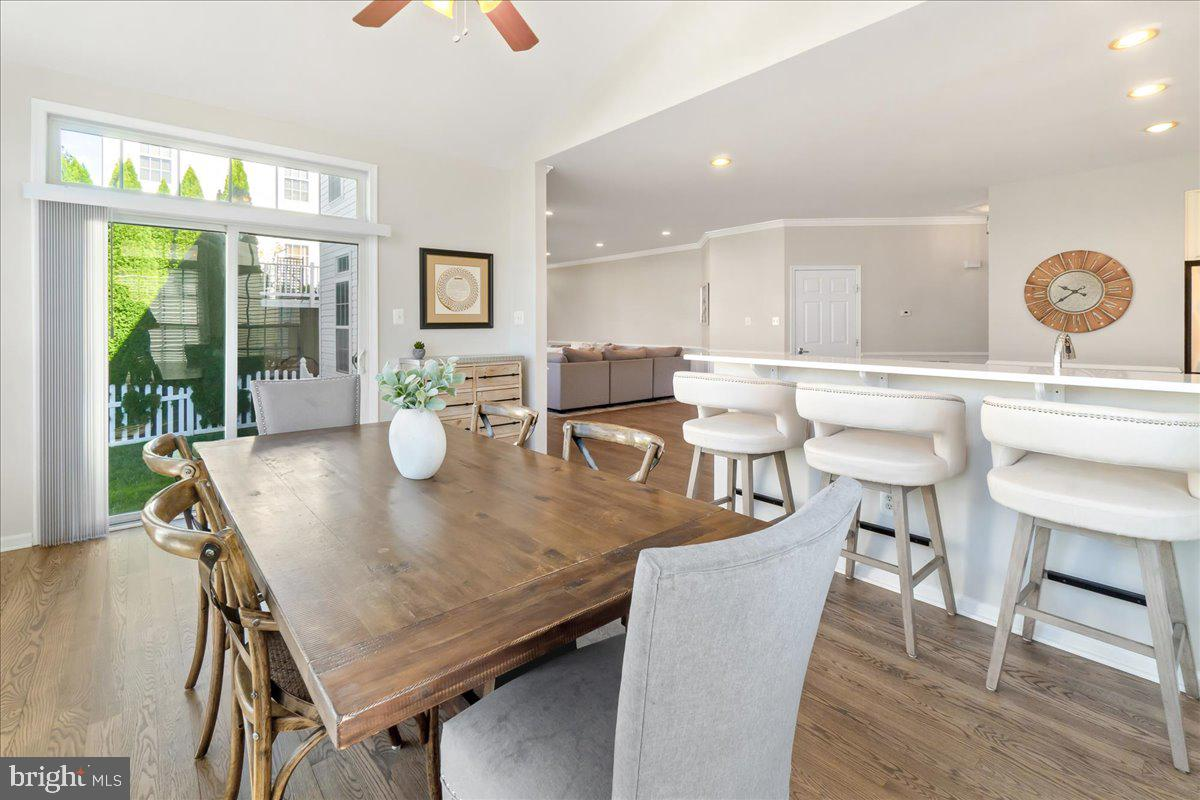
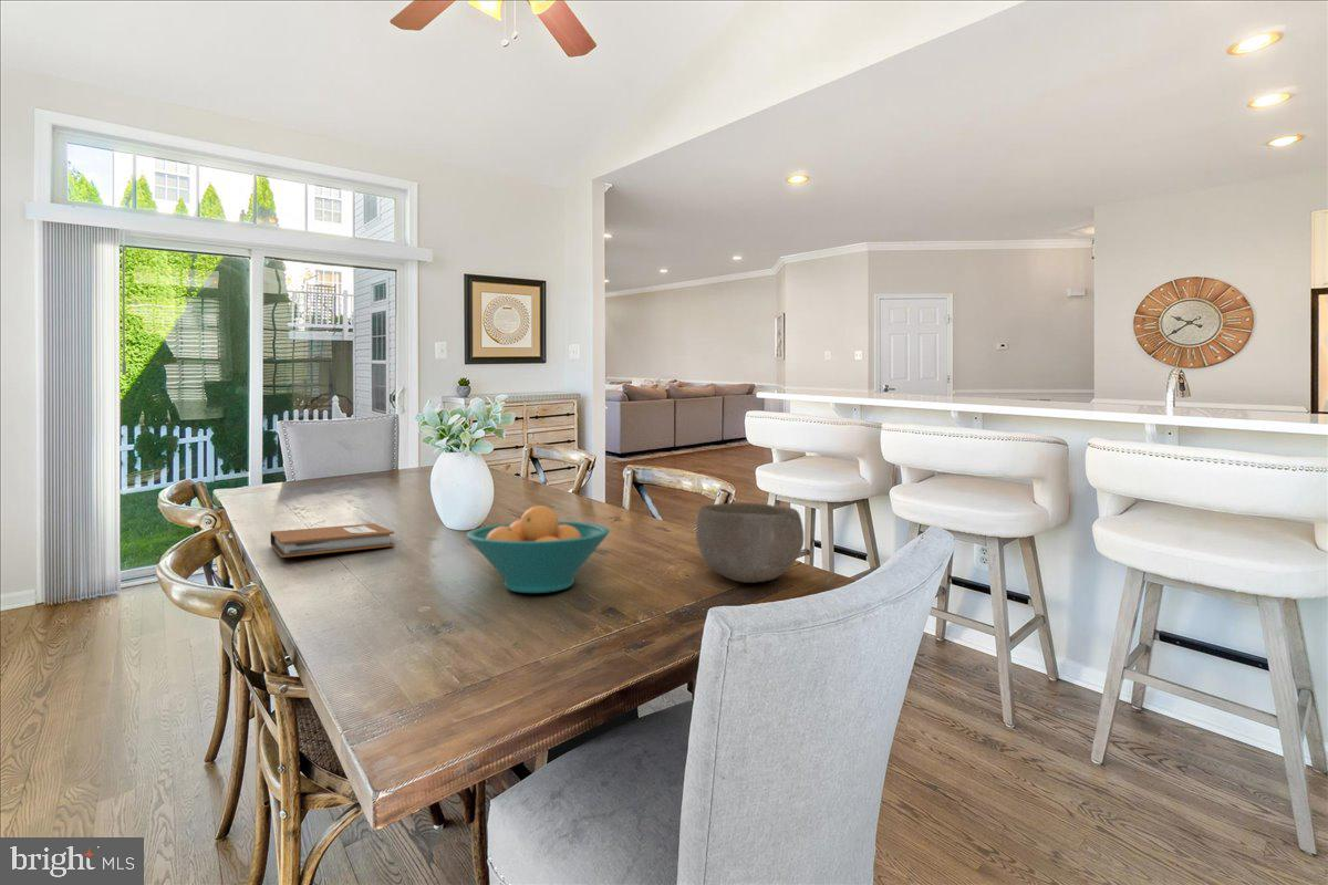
+ bowl (749, 543)
+ fruit bowl (539, 545)
+ notebook (334, 538)
